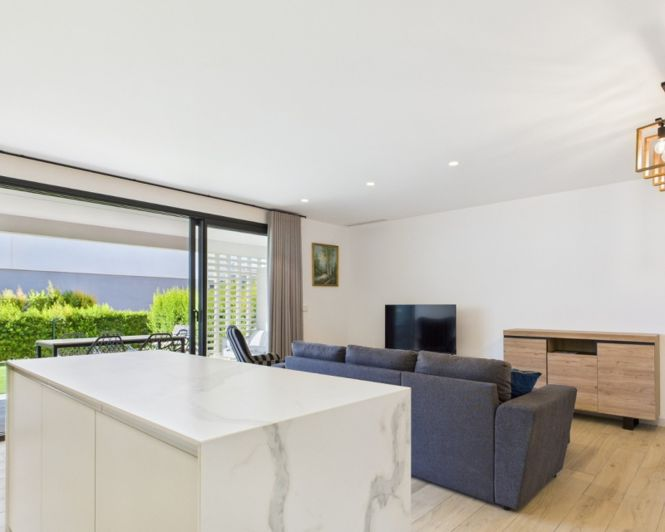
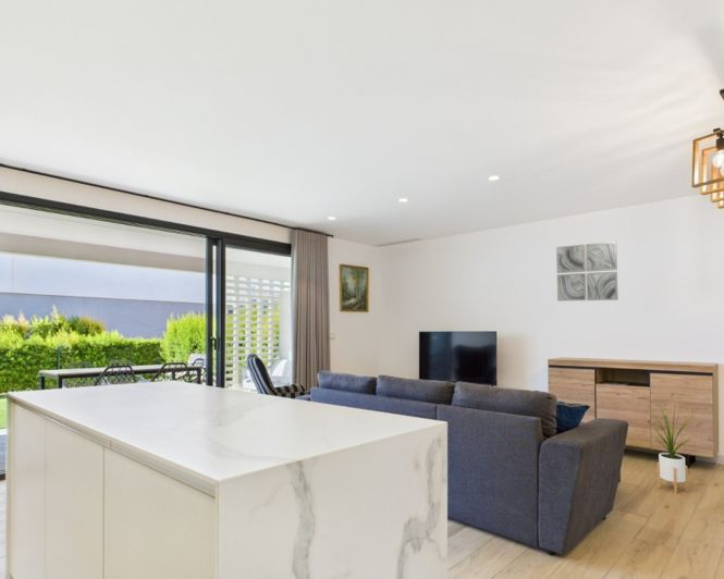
+ house plant (672, 445)
+ wall art (586, 271)
